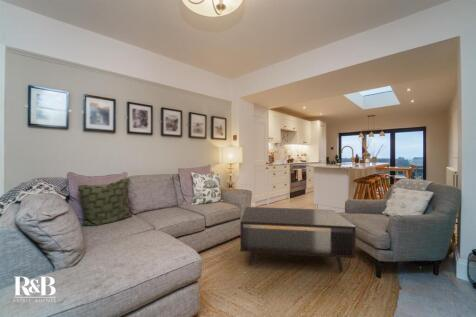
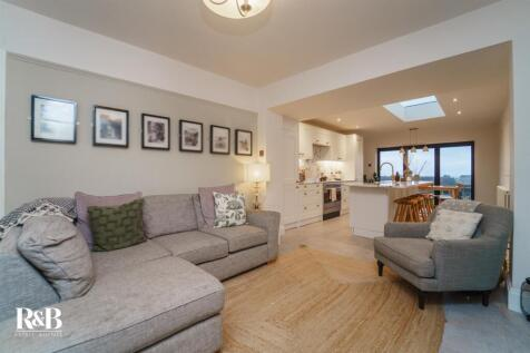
- coffee table (291, 235)
